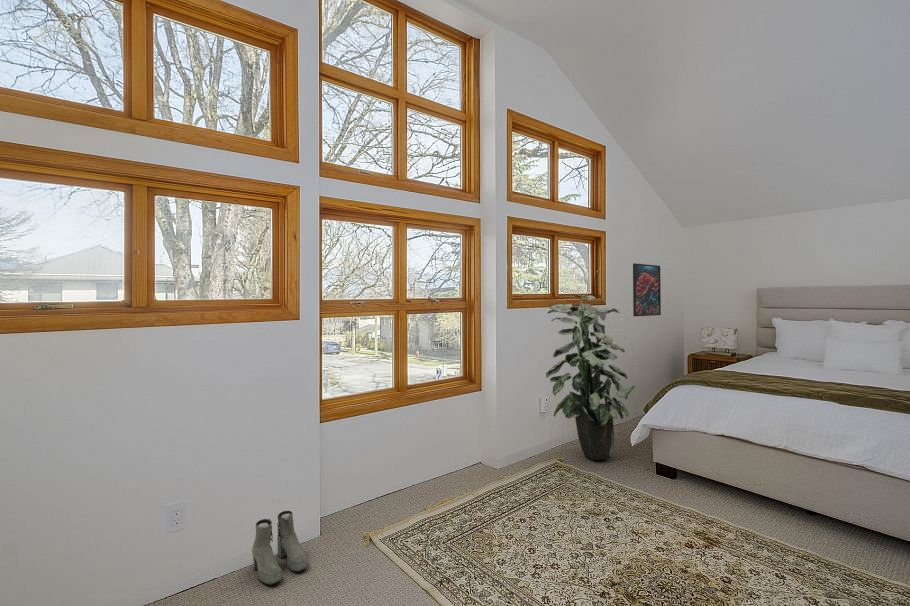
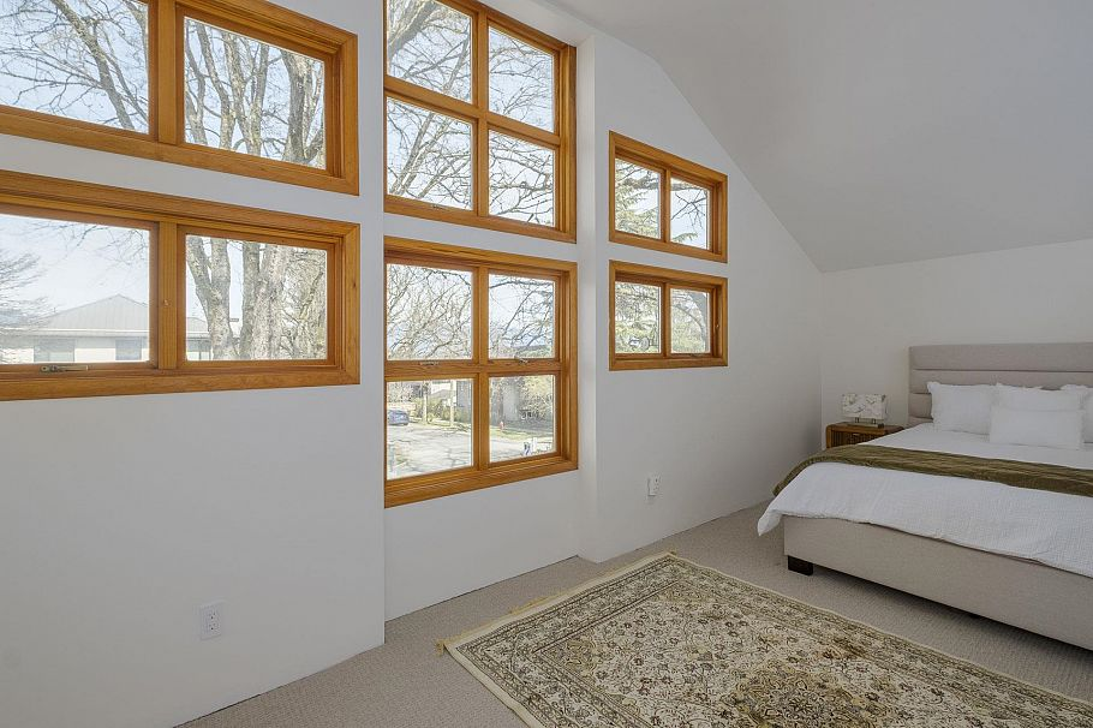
- boots (279, 543)
- indoor plant (587, 376)
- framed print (647, 290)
